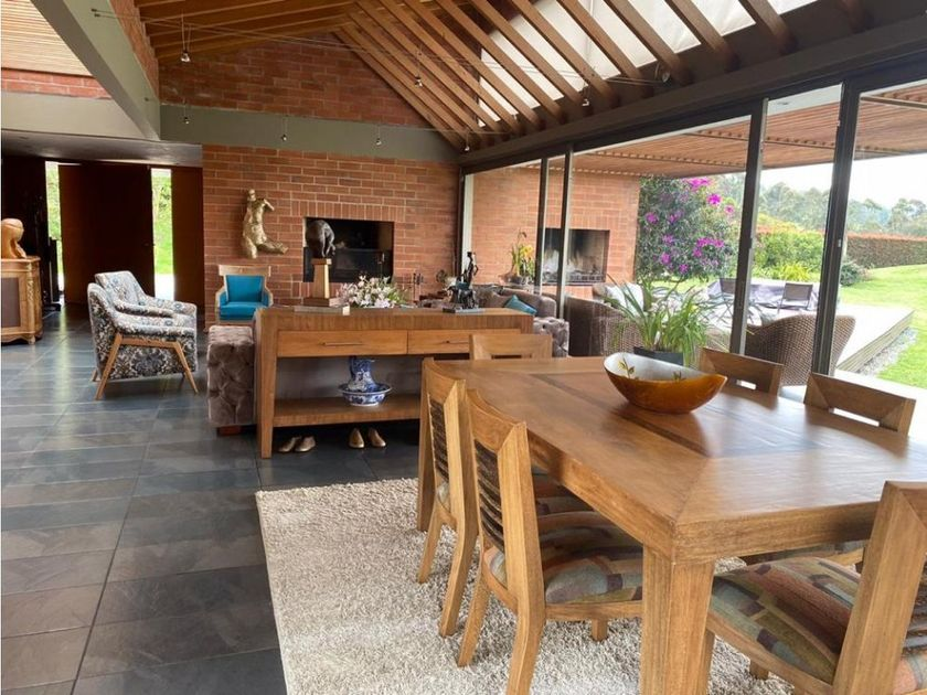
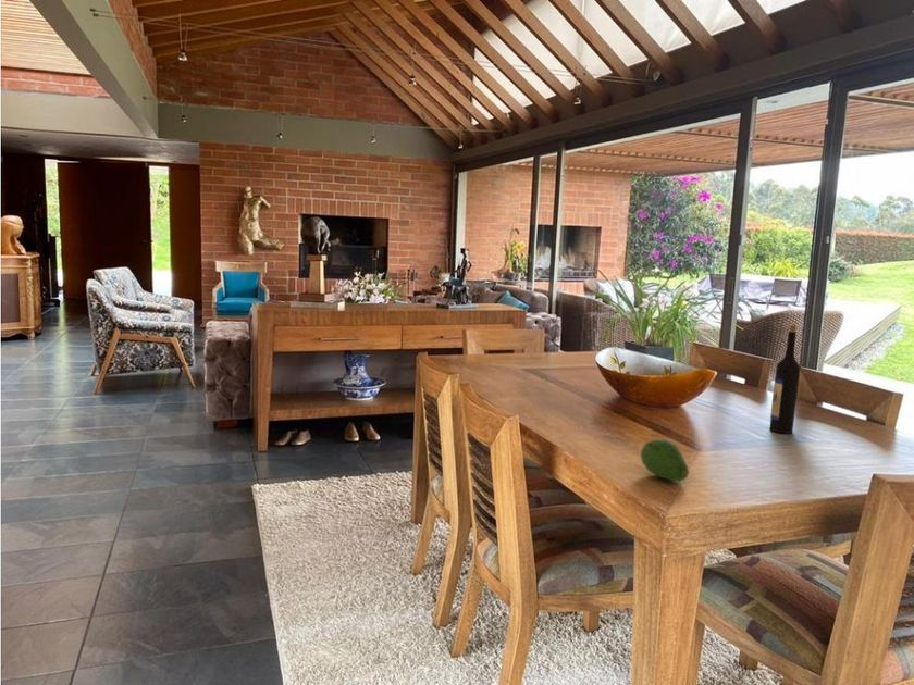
+ fruit (665, 459)
+ wine bottle (787, 378)
